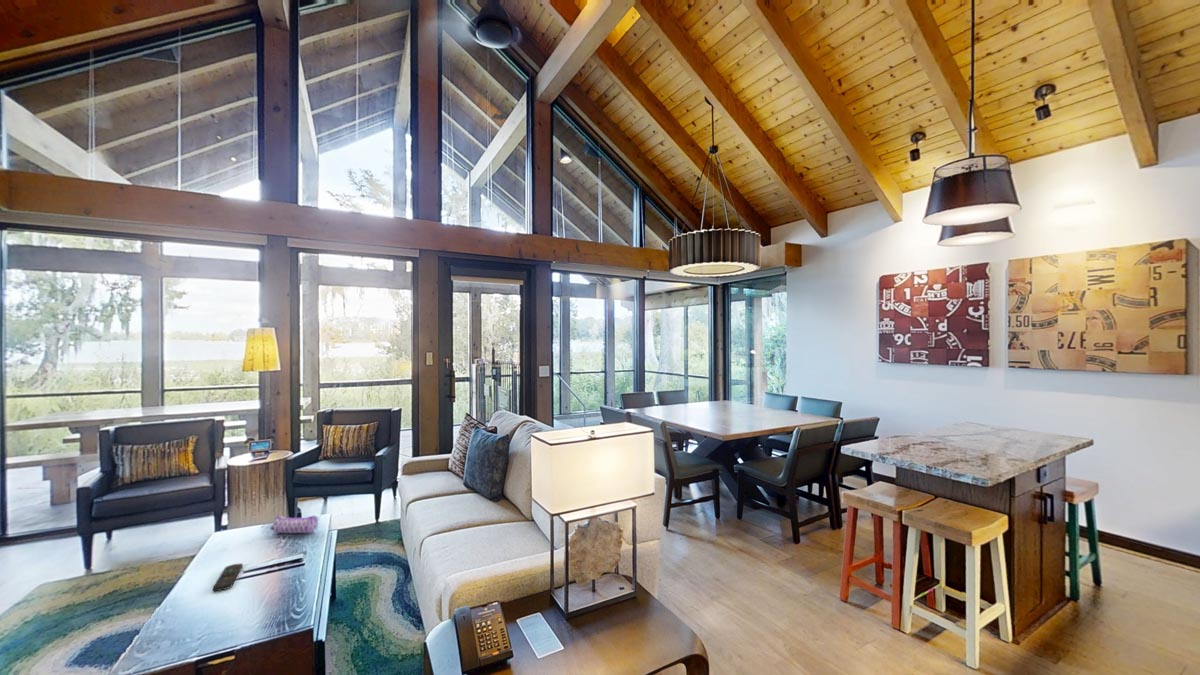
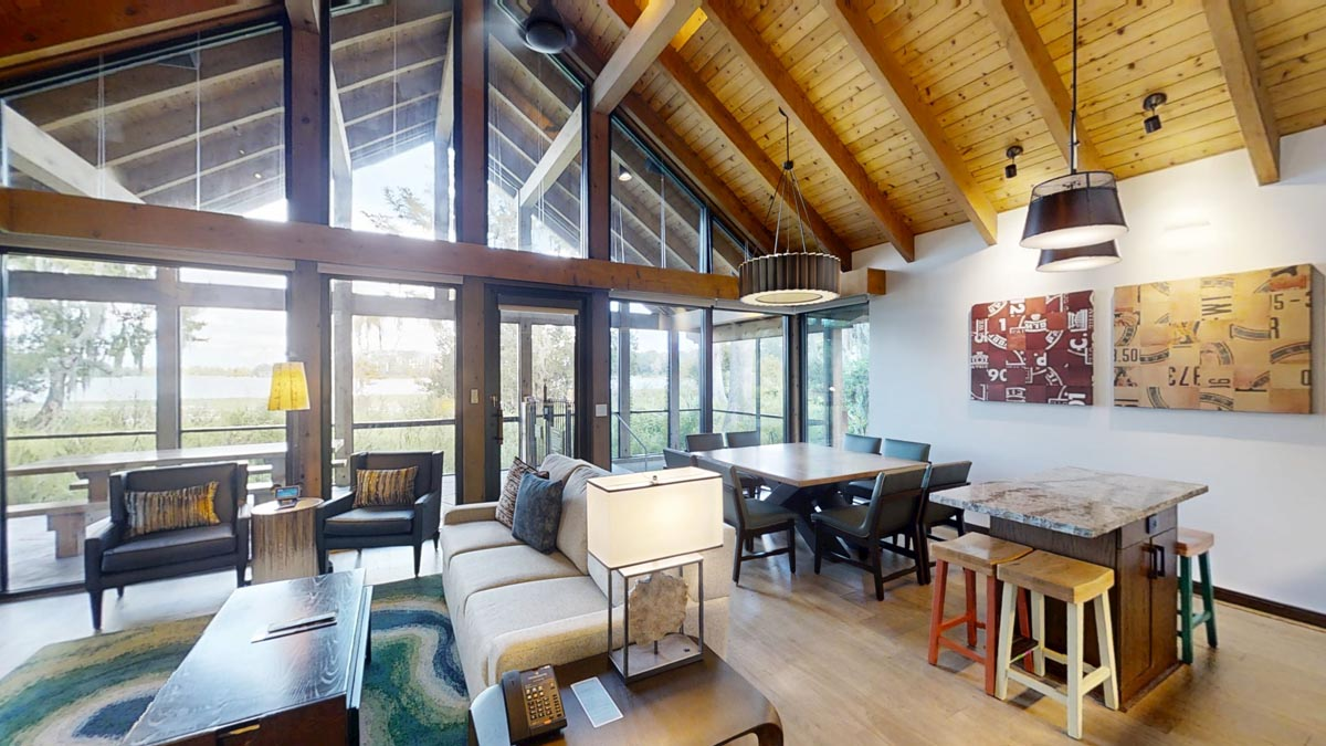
- pencil case (295, 523)
- remote control (228, 576)
